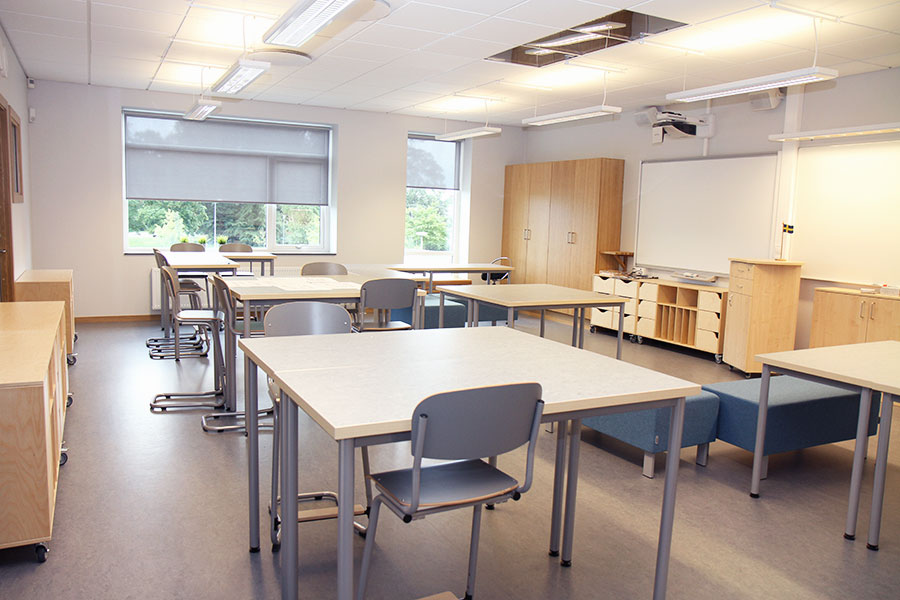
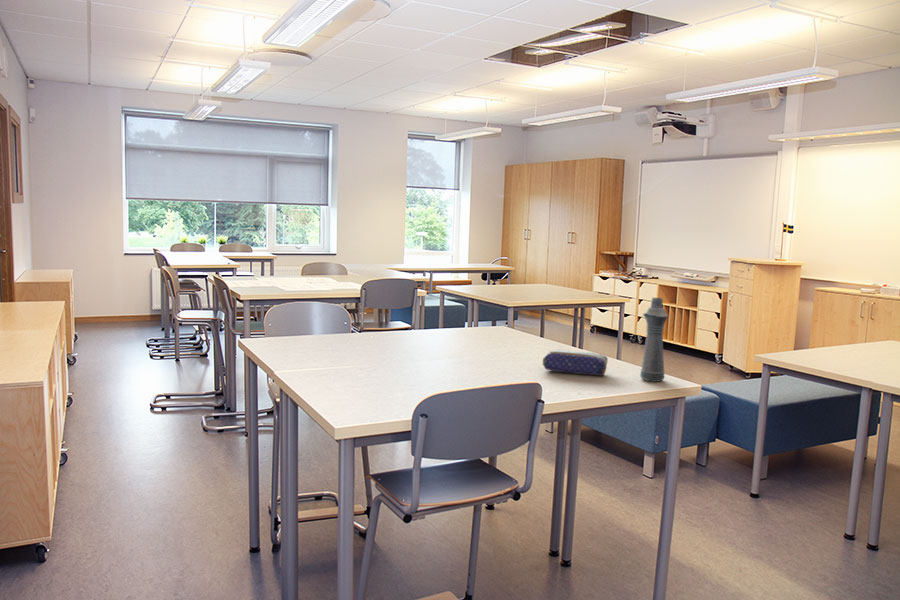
+ bottle (654, 339)
+ pencil case (575, 362)
